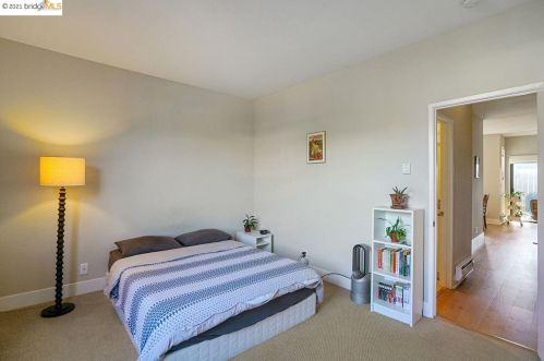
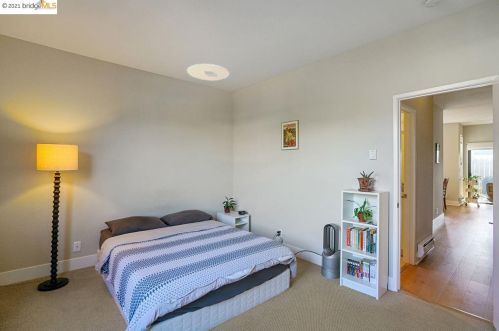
+ ceiling light (208, 70)
